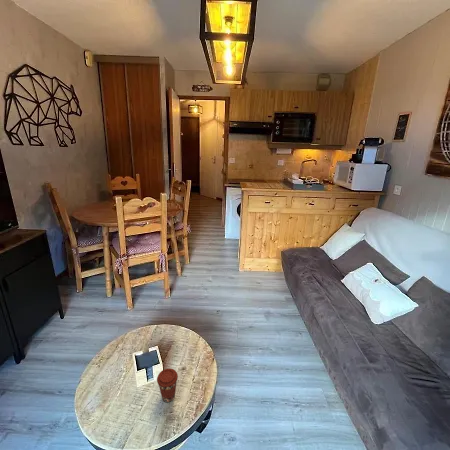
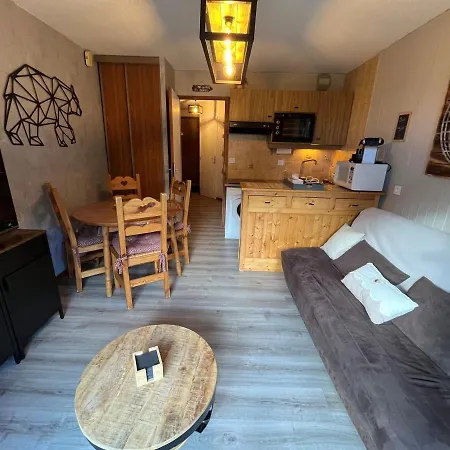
- coffee cup (167, 385)
